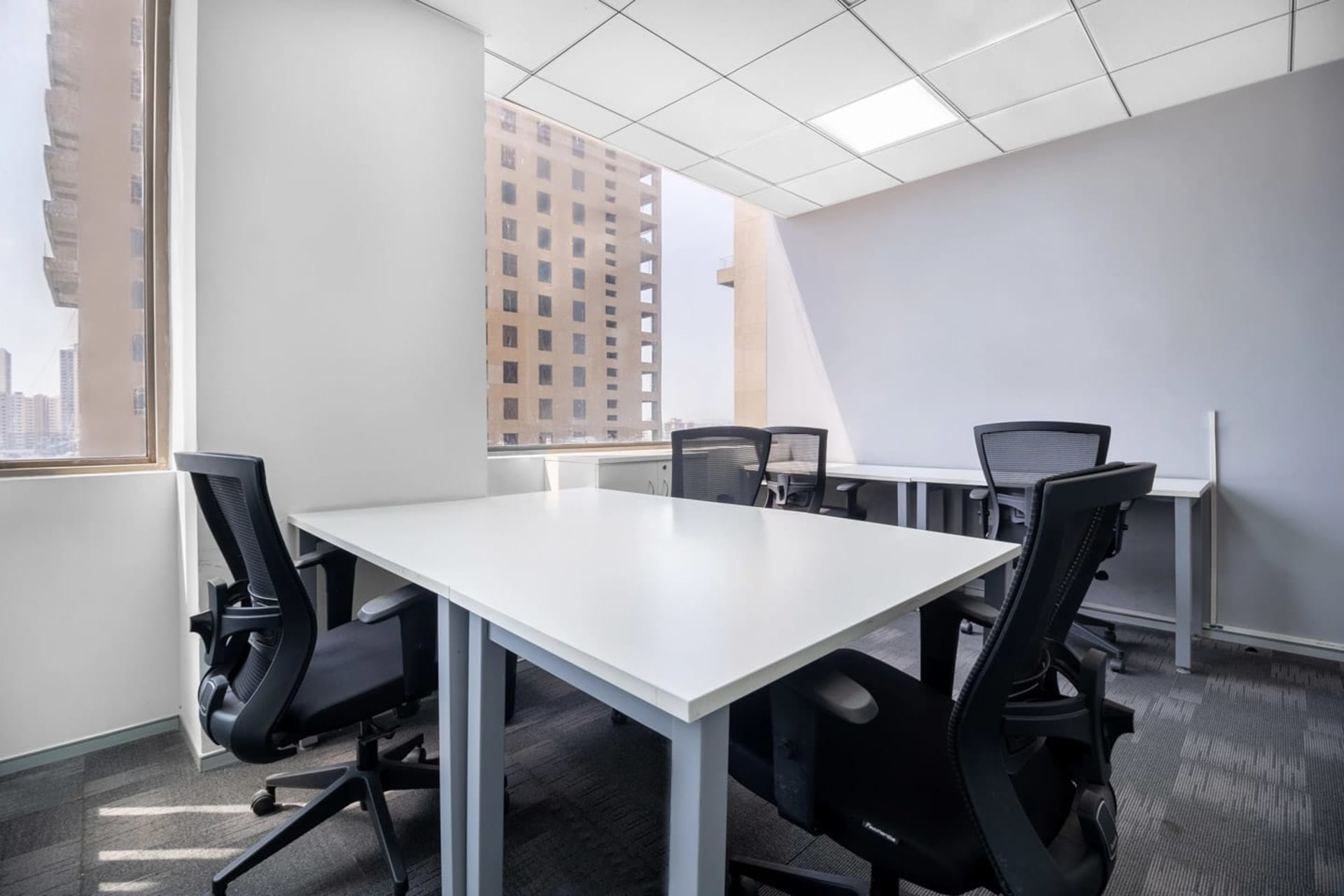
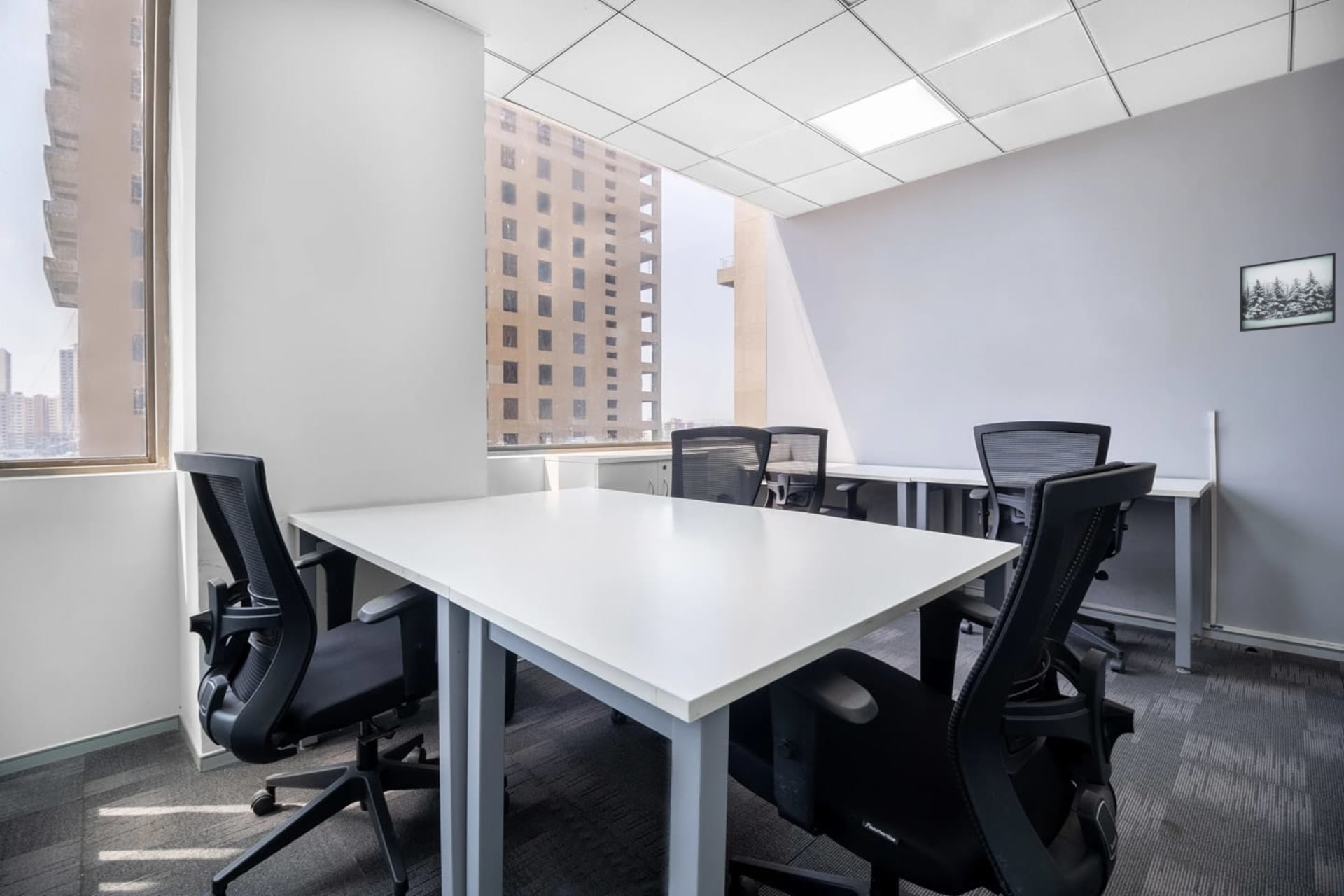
+ wall art (1285, 294)
